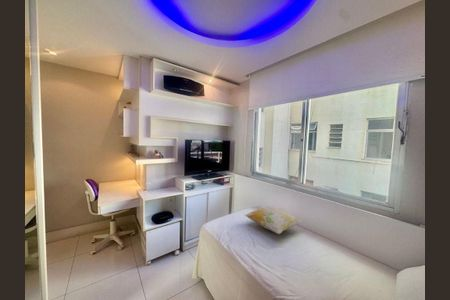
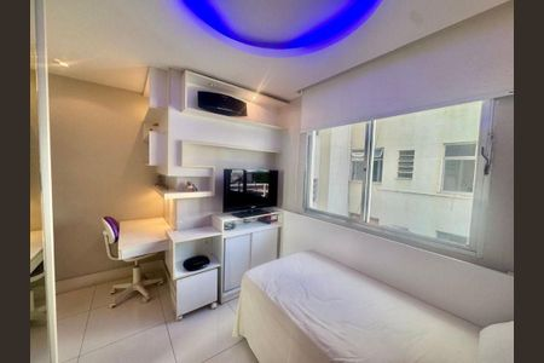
- decorative pillow (272, 218)
